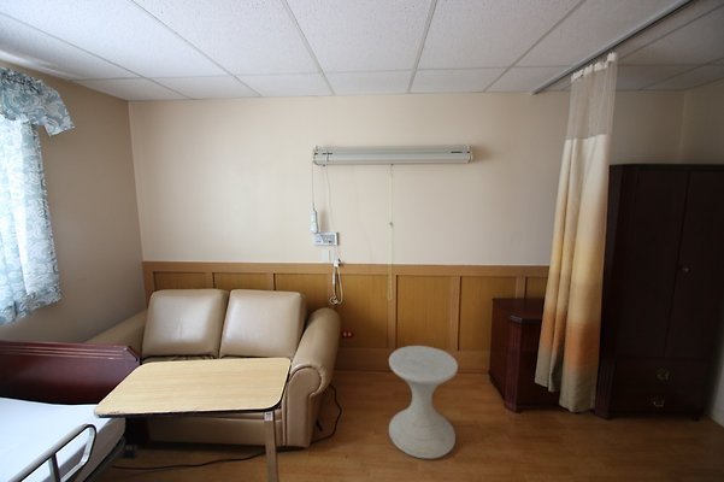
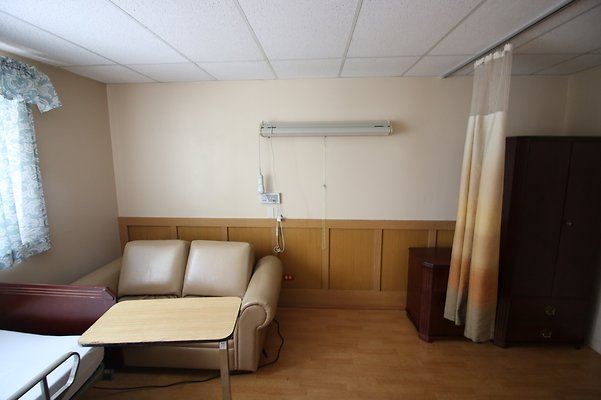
- side table (422, 396)
